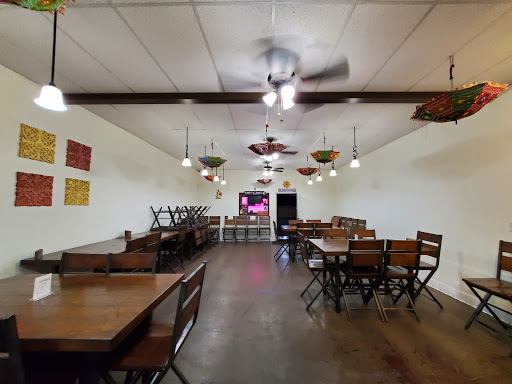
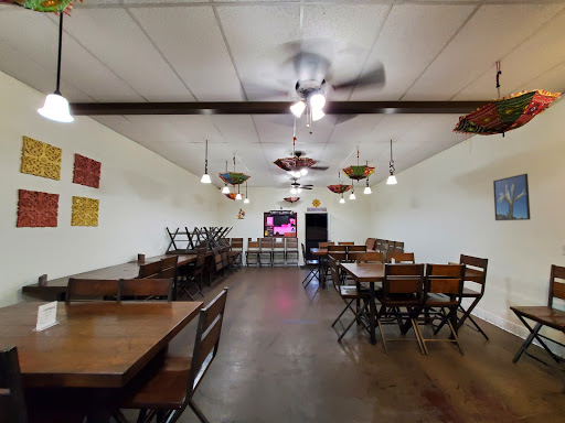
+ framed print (510, 198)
